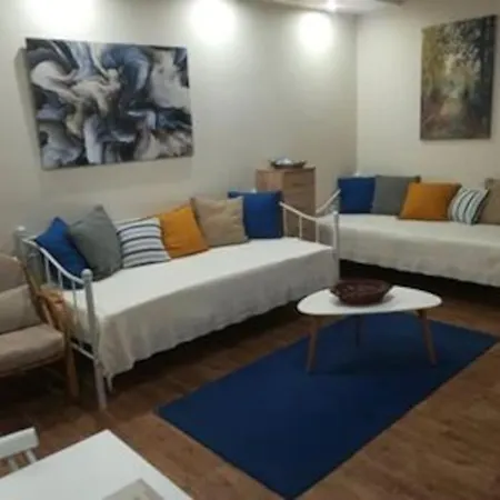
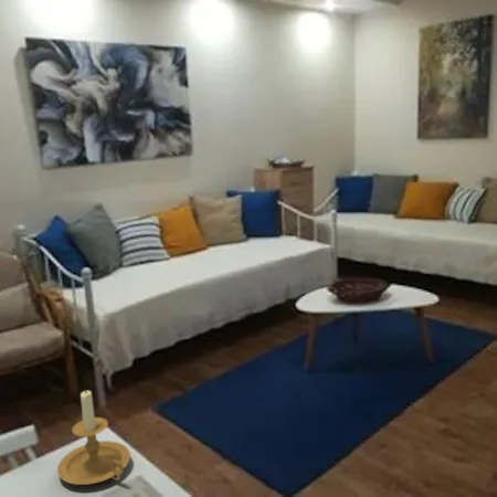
+ candle holder (91, 430)
